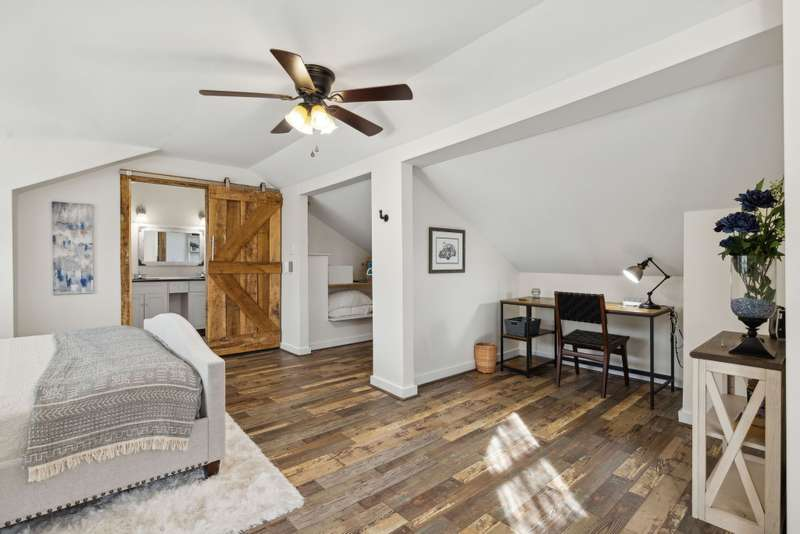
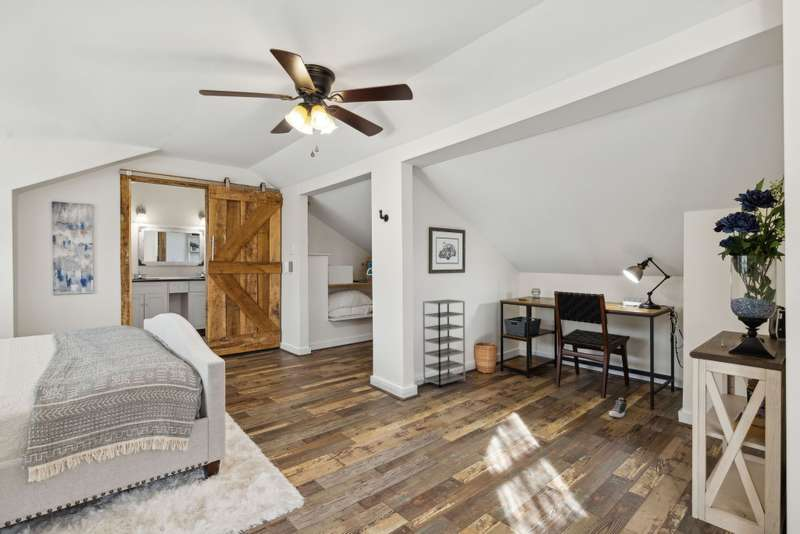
+ shelving unit (444, 342)
+ sneaker (618, 406)
